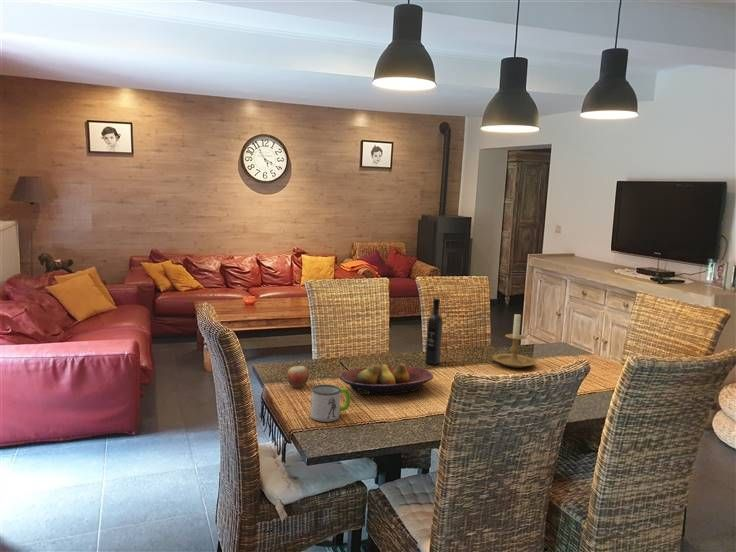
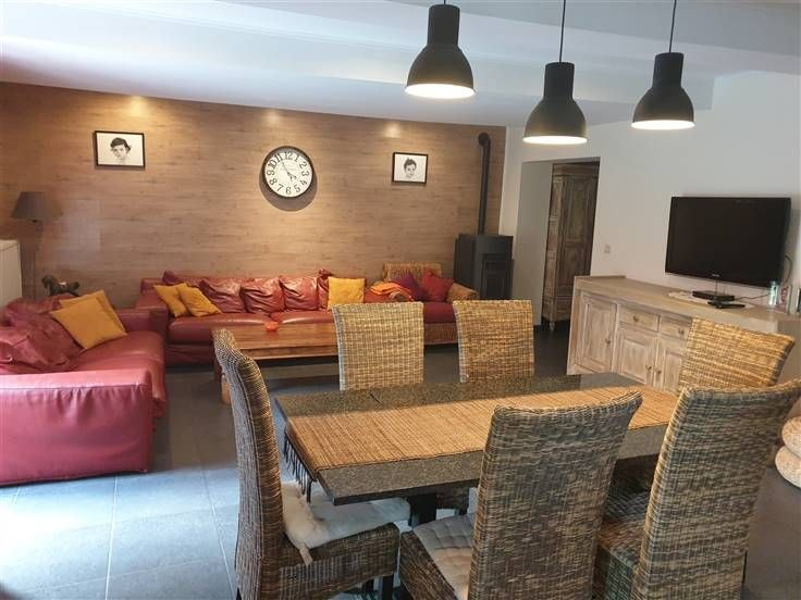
- mug (331, 401)
- candle holder (515, 338)
- apple (297, 376)
- wine bottle (434, 331)
- fruit bowl (387, 376)
